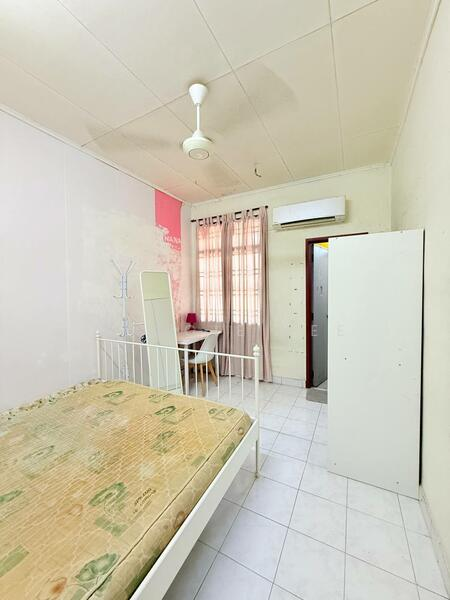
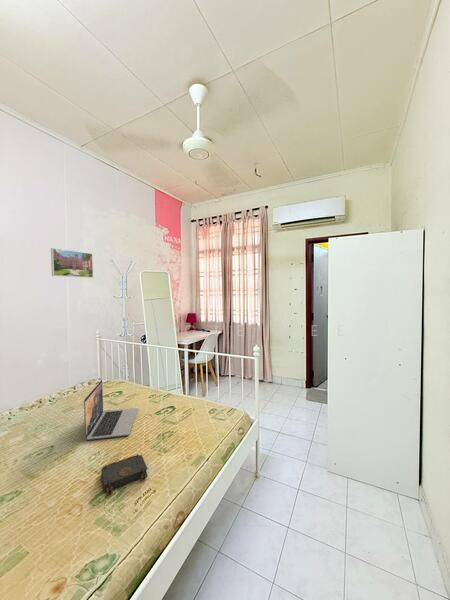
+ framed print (73, 264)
+ laptop (114, 410)
+ book (124, 470)
